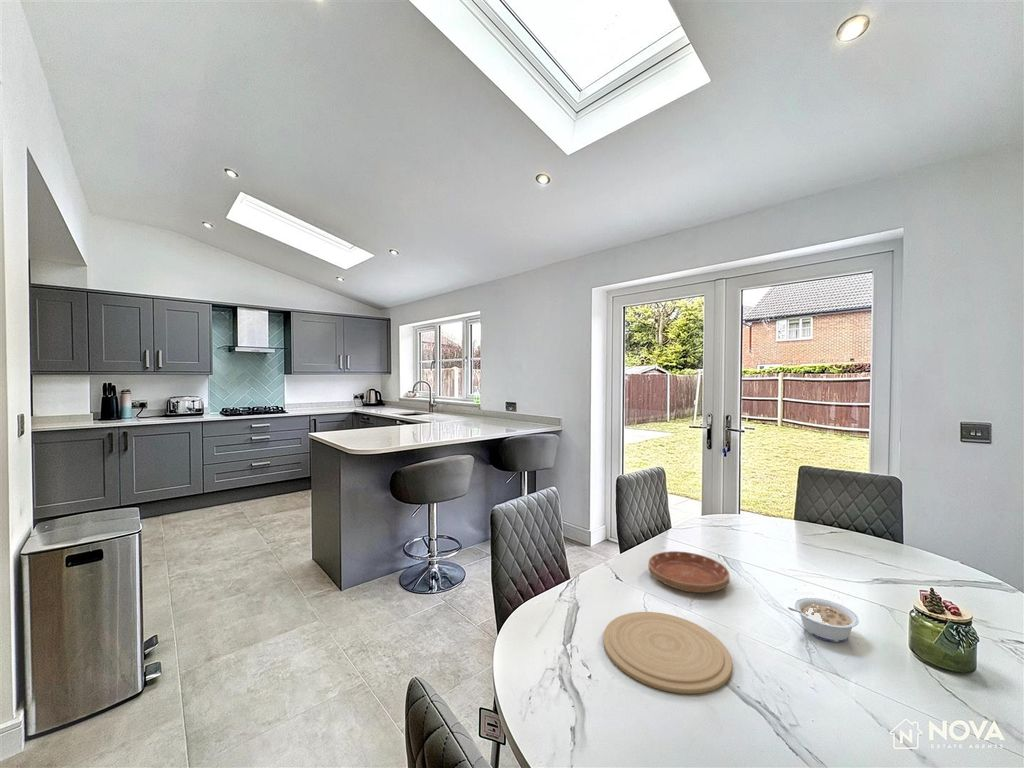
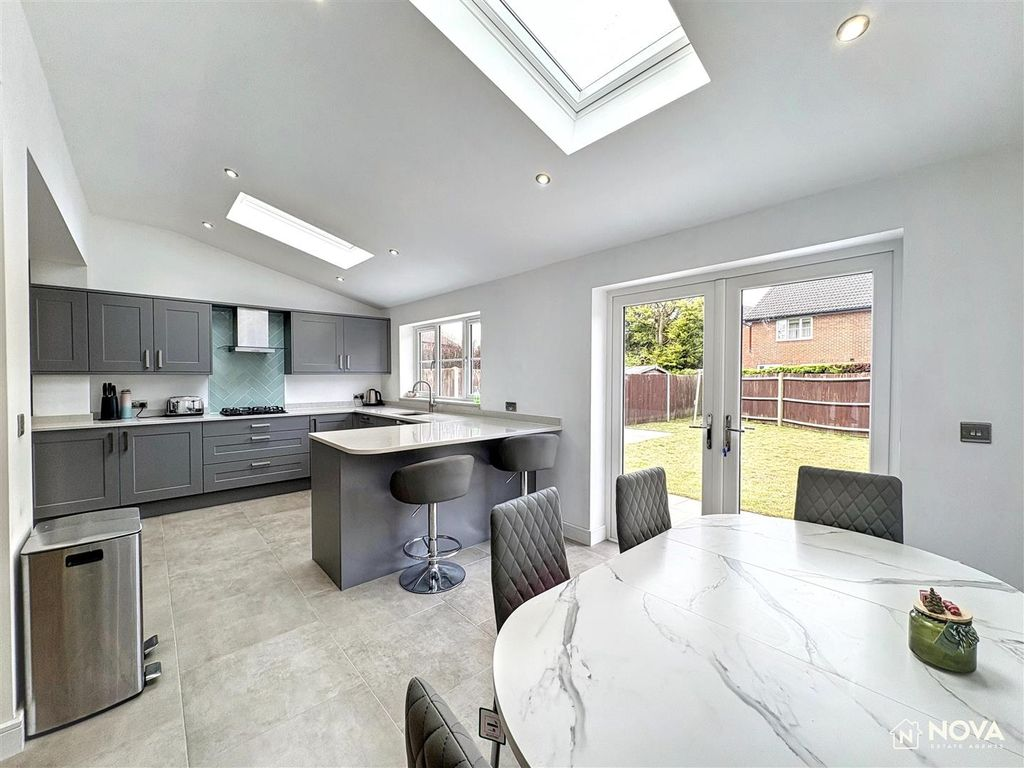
- legume (824, 620)
- plate (664, 645)
- saucer (687, 572)
